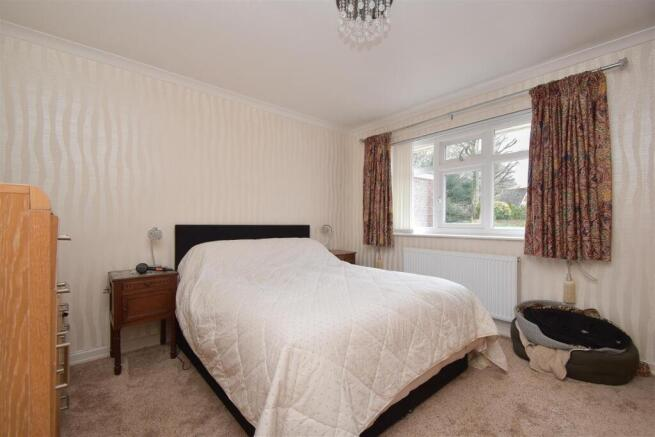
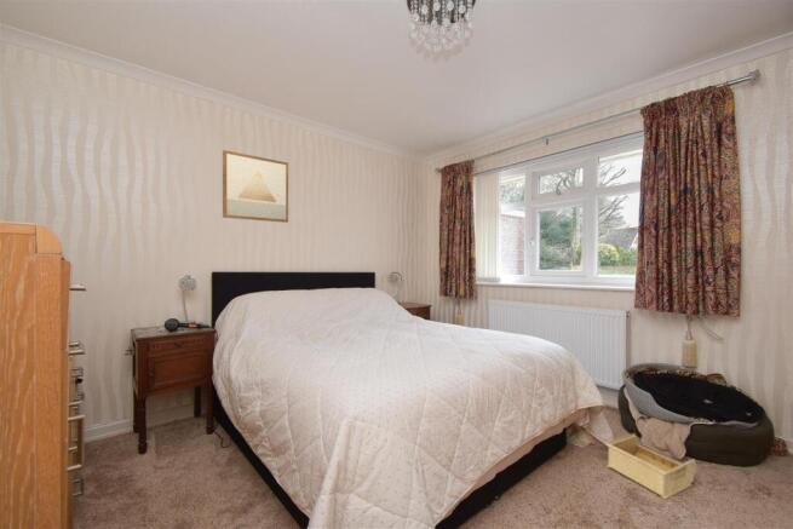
+ wall art (257, 188)
+ storage bin (649, 462)
